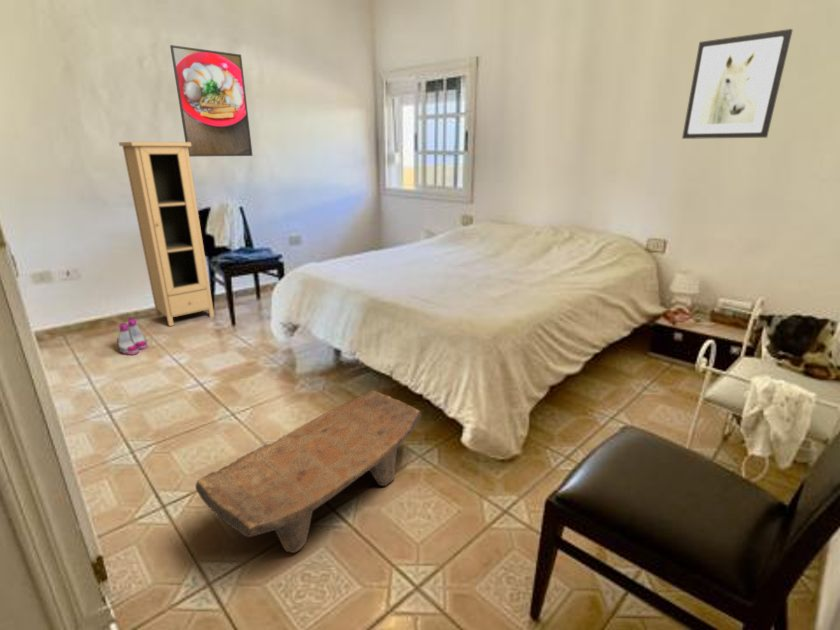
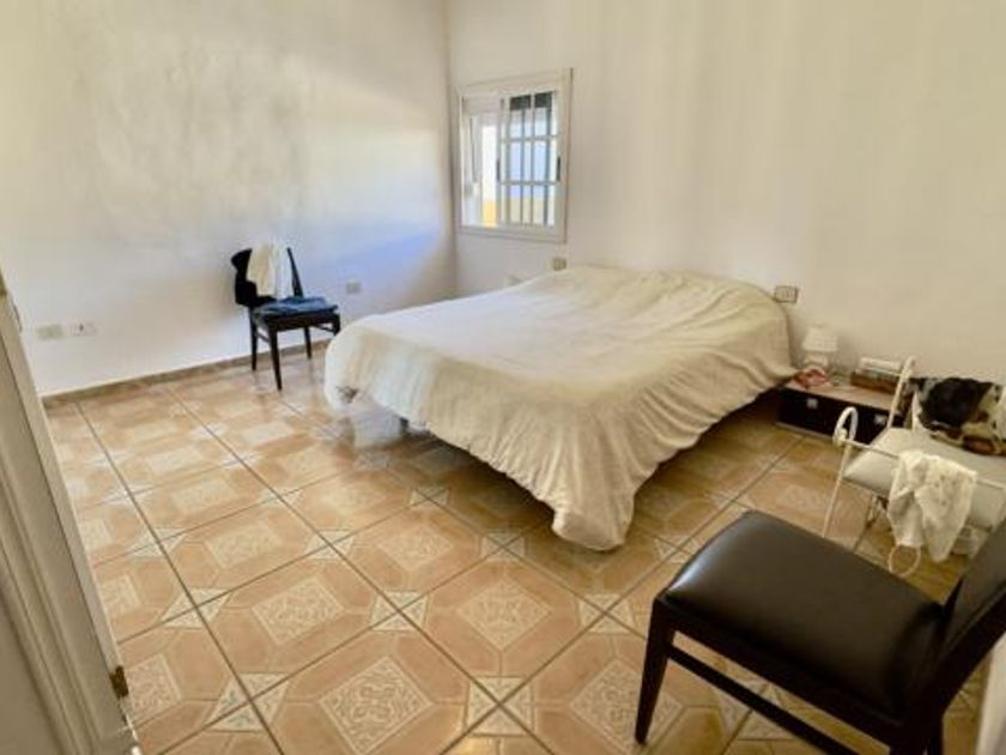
- boots (131, 334)
- bench (325, 466)
- cupboard (171, 234)
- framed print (214, 105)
- wall art (732, 88)
